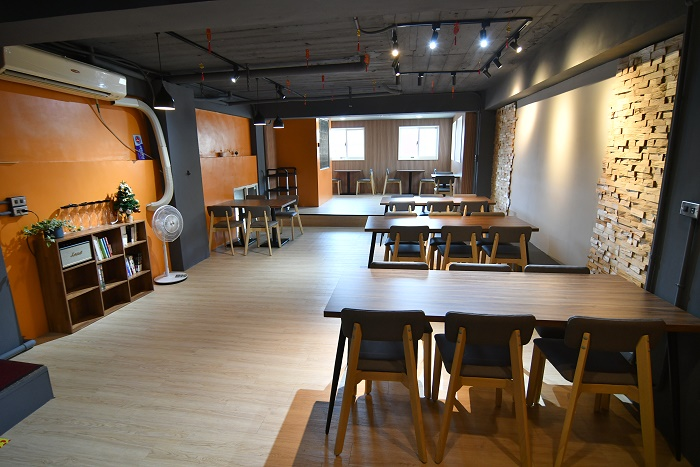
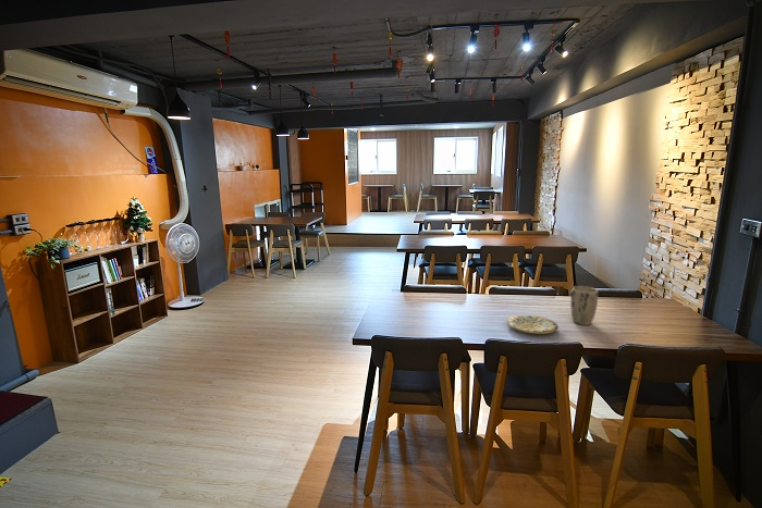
+ plant pot (582, 306)
+ plate (531, 325)
